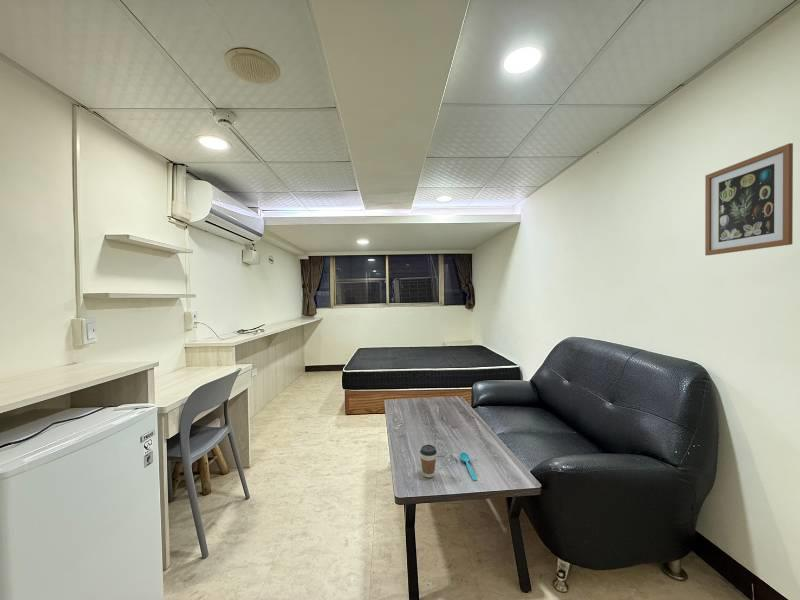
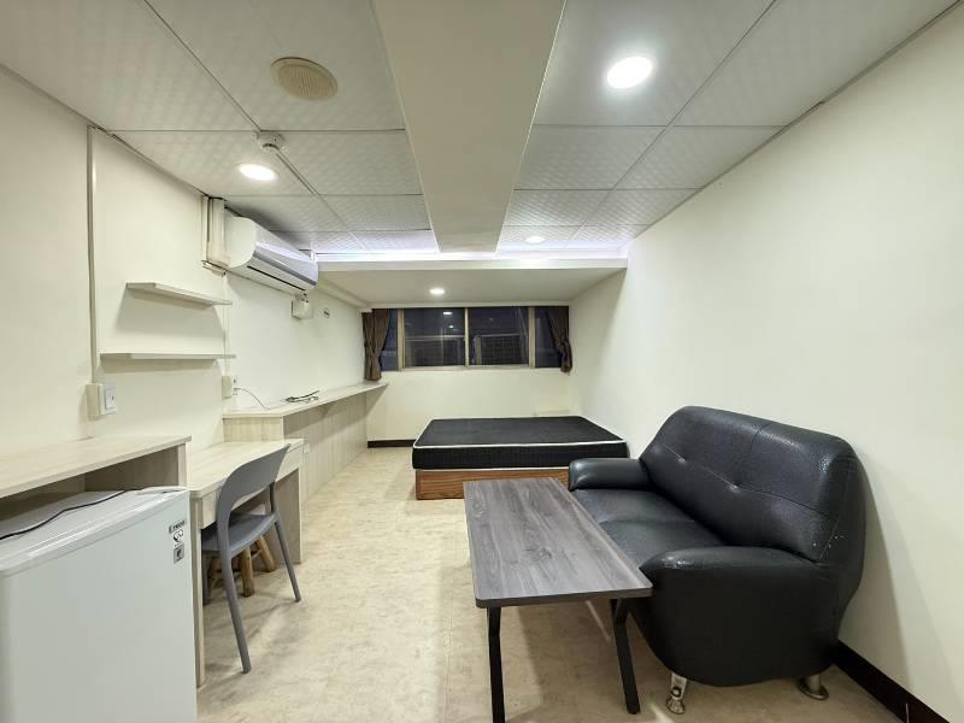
- wall art (743, 205)
- coffee cup (428, 461)
- spoon (468, 465)
